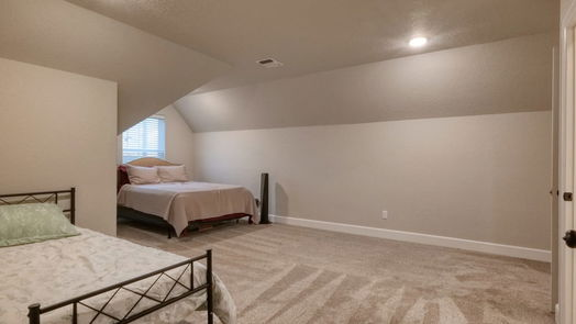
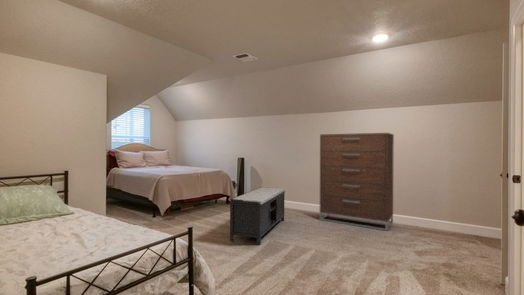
+ dresser (355, 177)
+ bench (260, 211)
